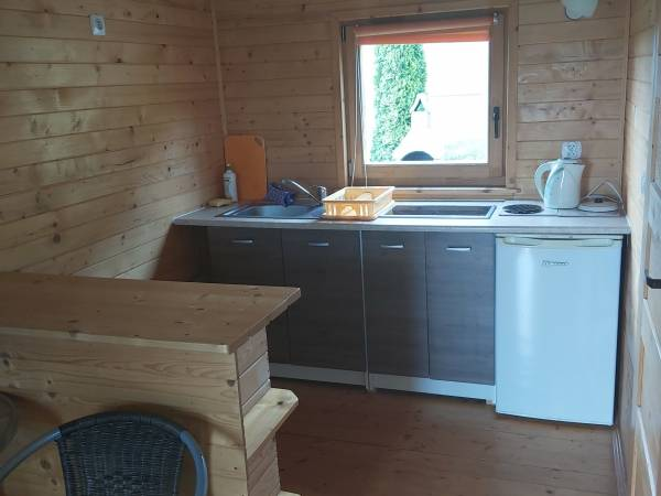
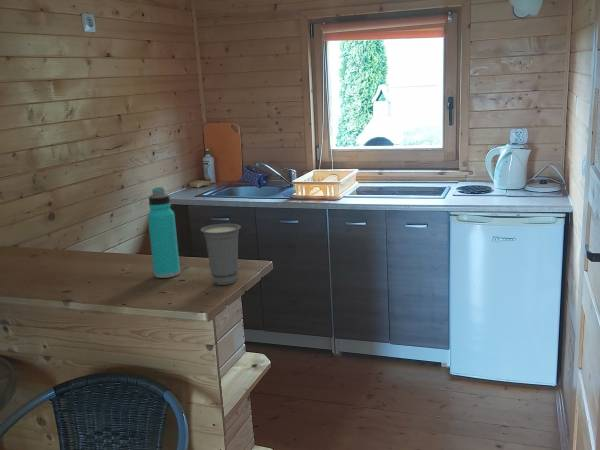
+ cup (223, 255)
+ water bottle (162, 232)
